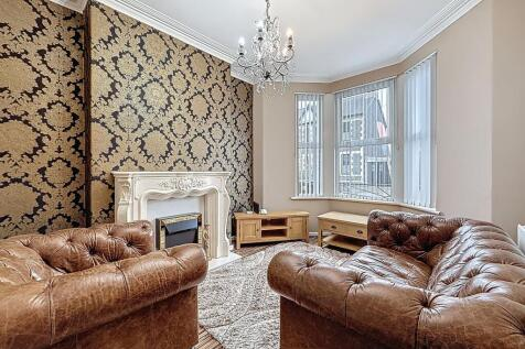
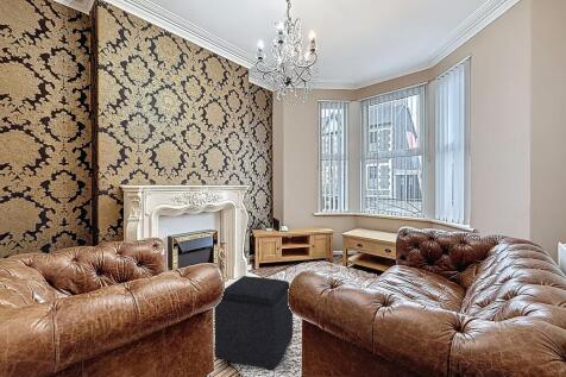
+ ottoman (256, 315)
